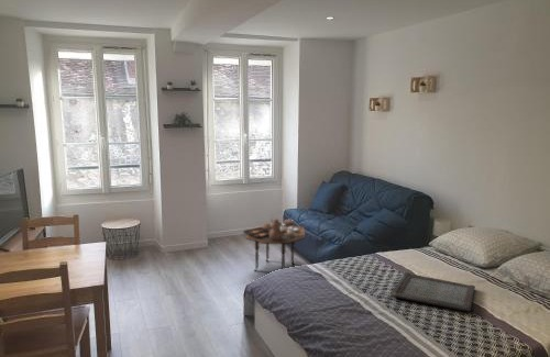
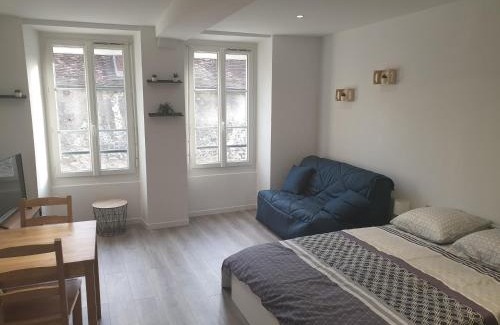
- side table (277, 239)
- serving tray (433, 290)
